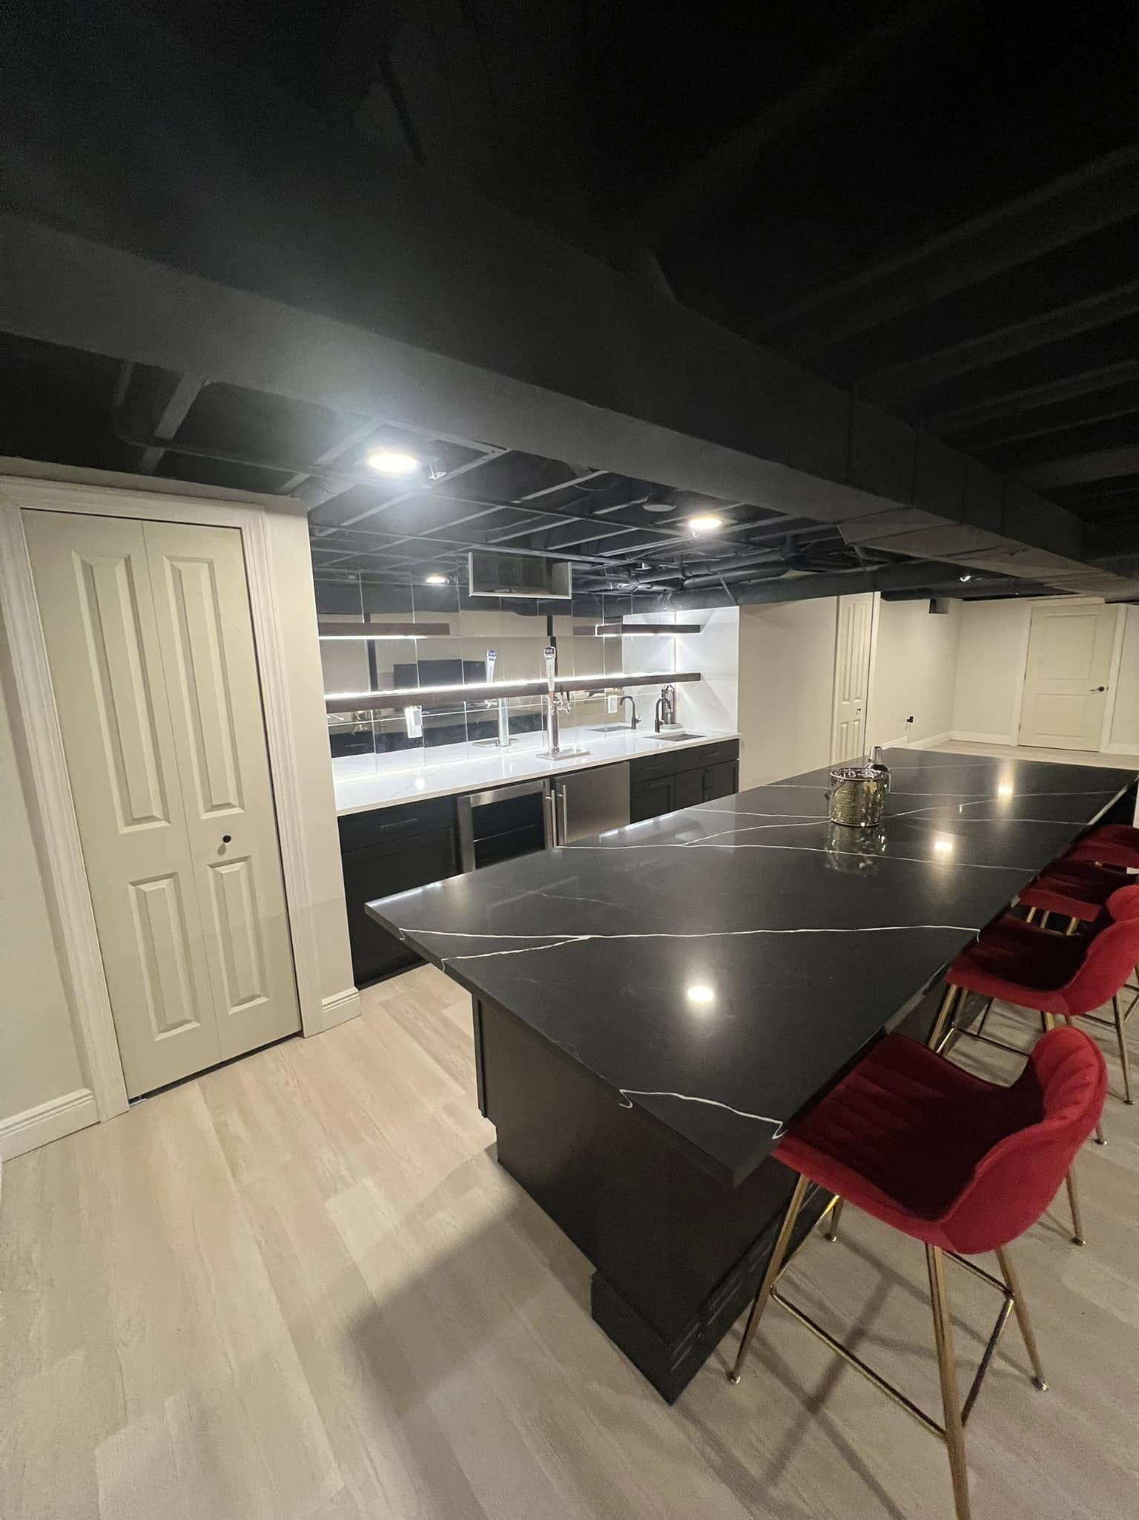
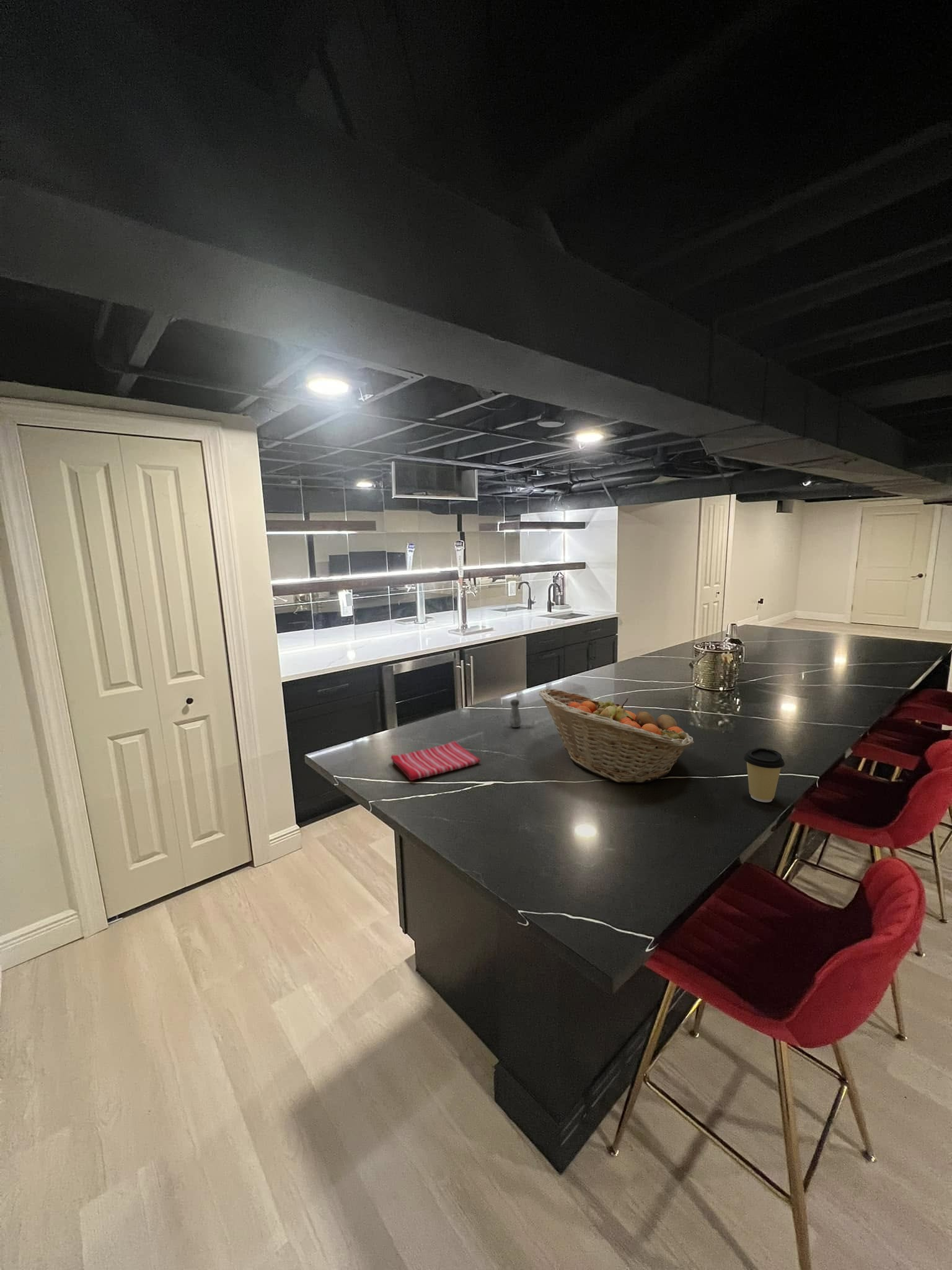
+ fruit basket (610, 726)
+ salt shaker (515, 713)
+ coffee cup (762, 775)
+ dish towel (434, 759)
